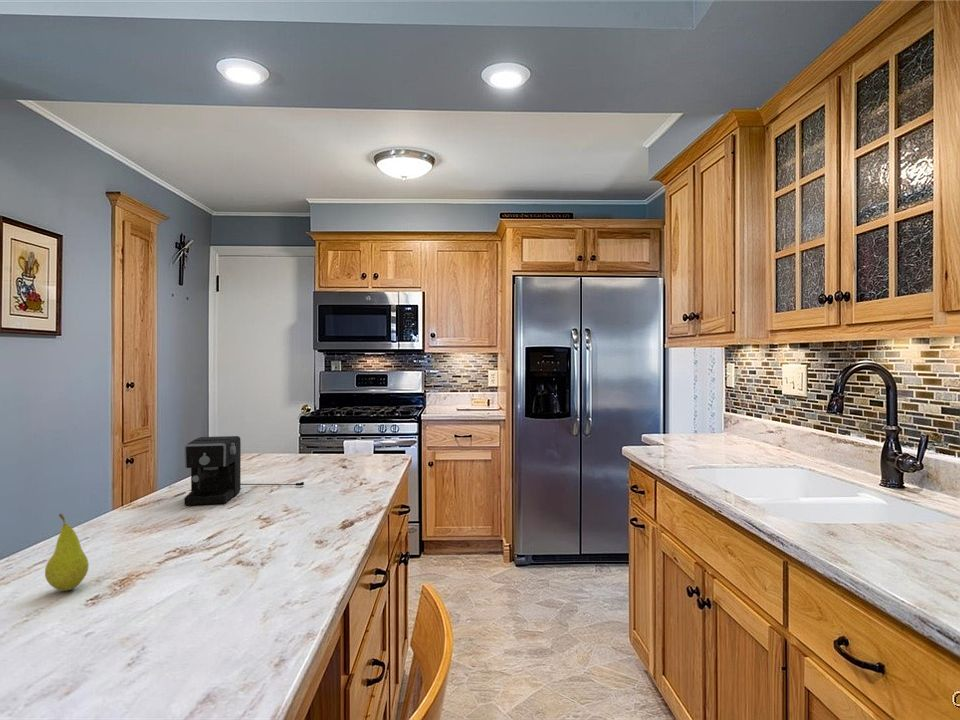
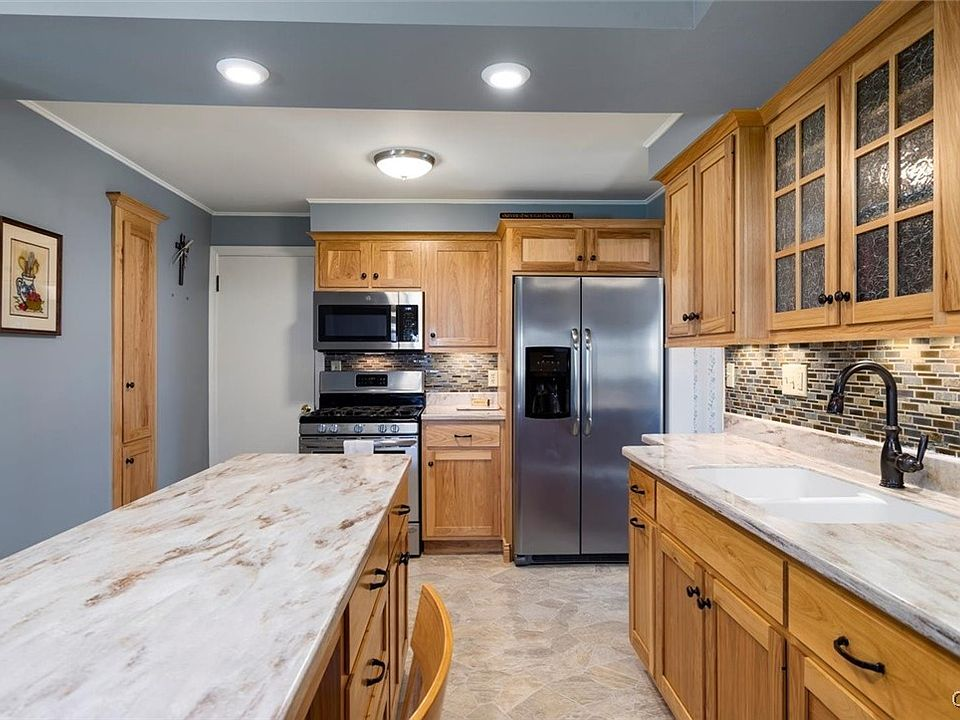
- fruit (67, 552)
- coffee maker (240, 466)
